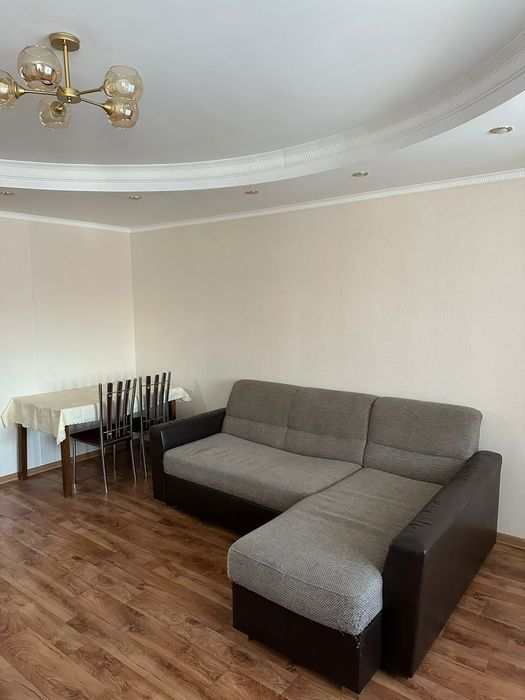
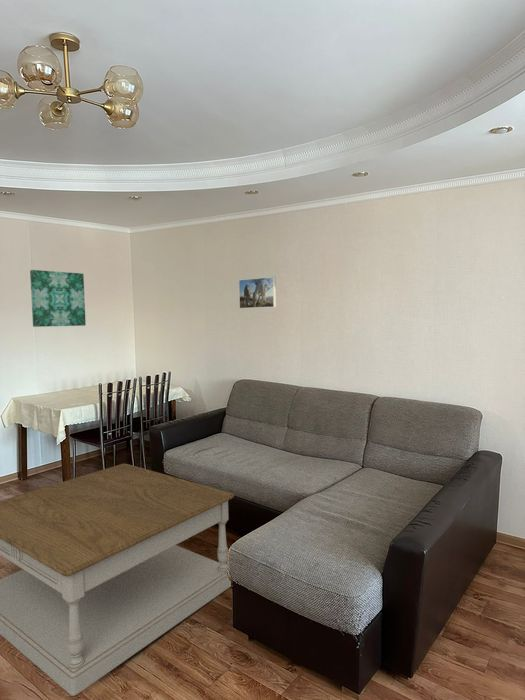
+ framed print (256, 293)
+ wall art (59, 299)
+ coffee table (105, 549)
